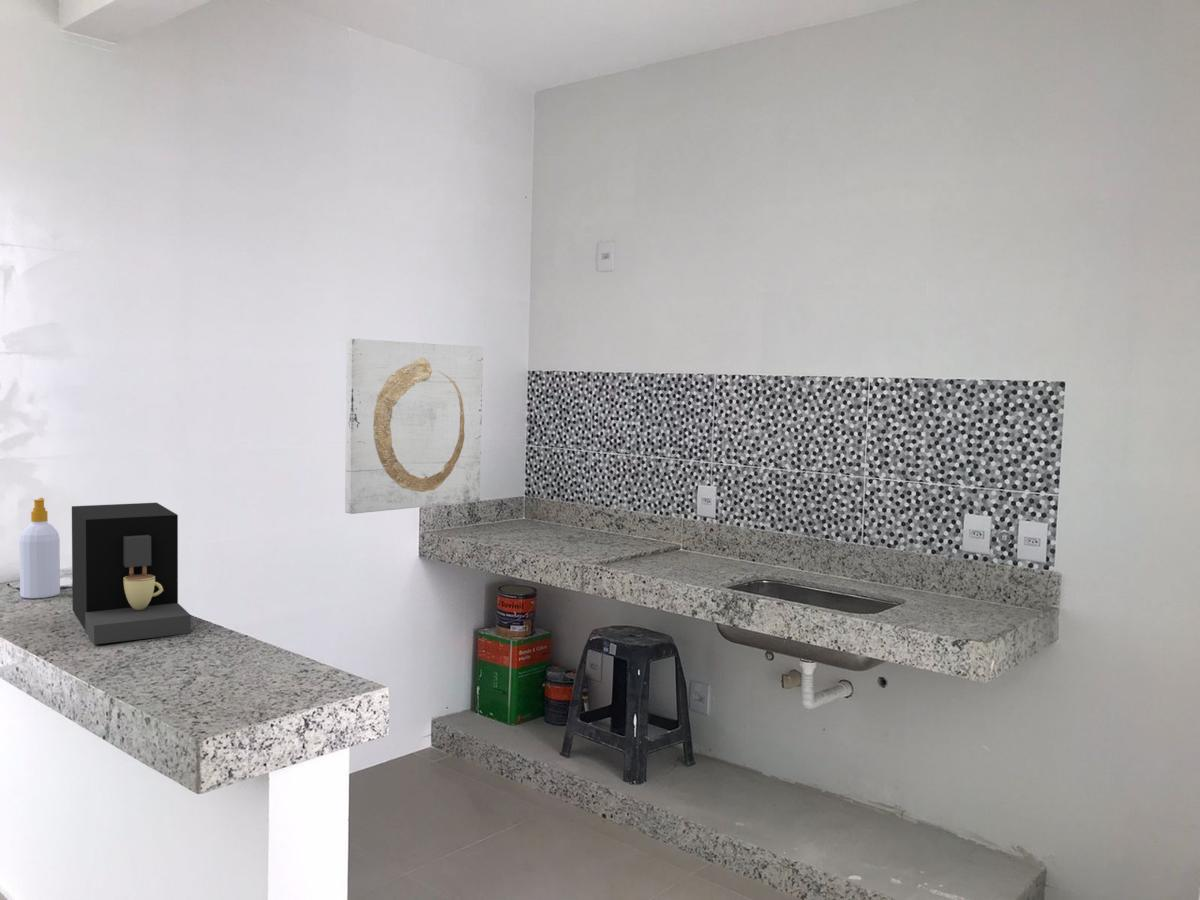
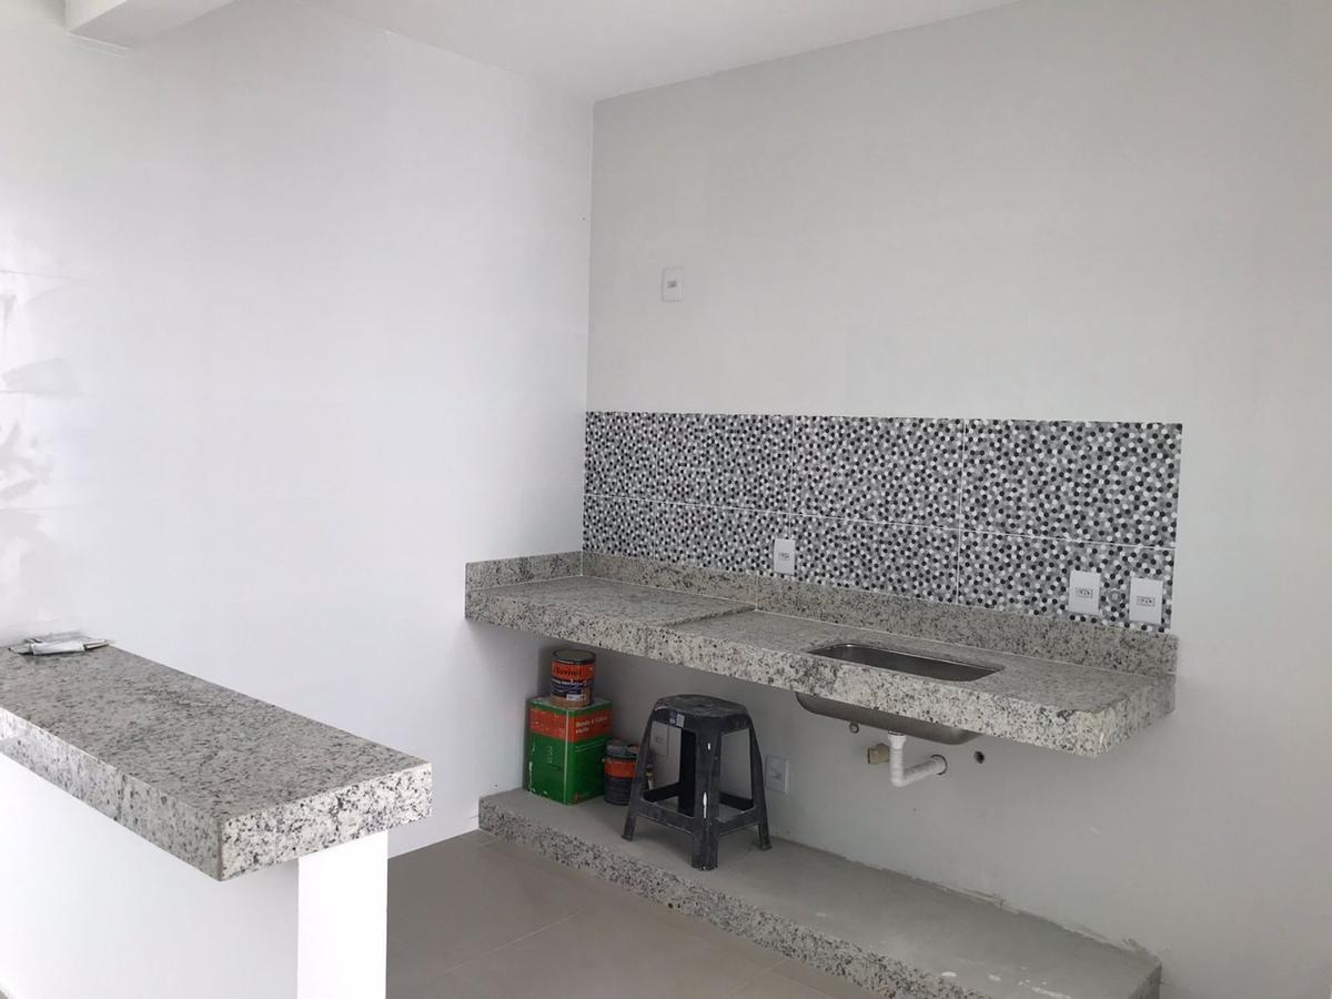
- wall art (417, 425)
- soap bottle (39, 547)
- coffee maker (128, 568)
